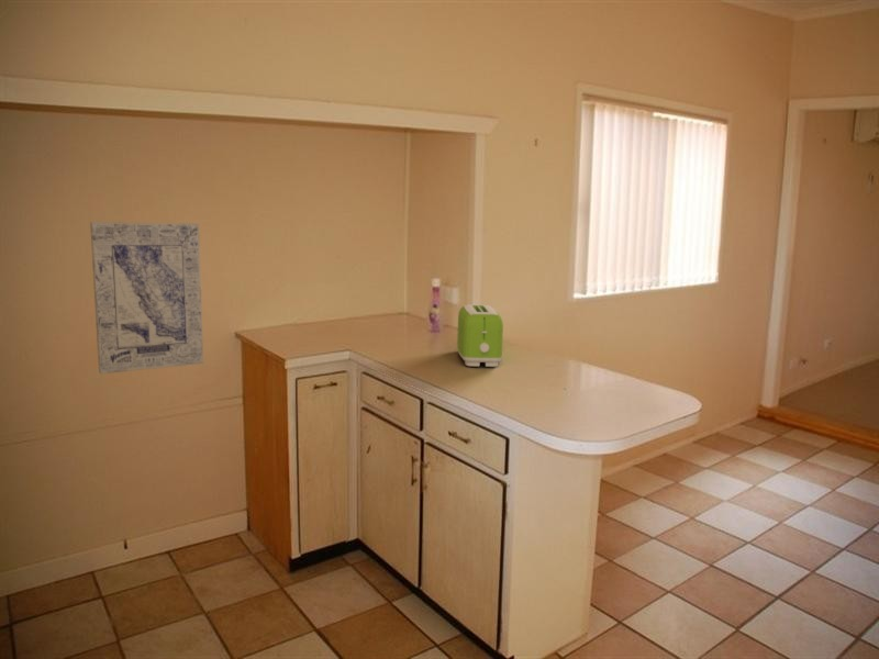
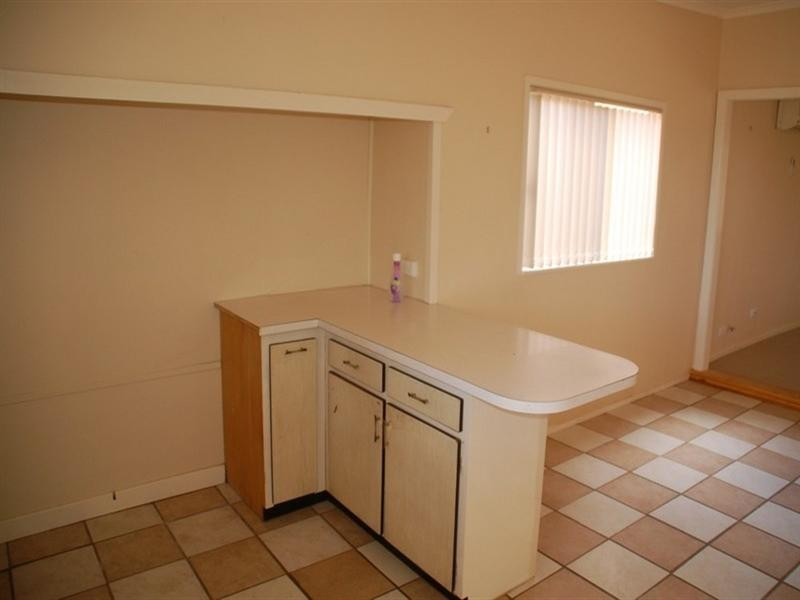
- wall art (149, 295)
- toaster (479, 333)
